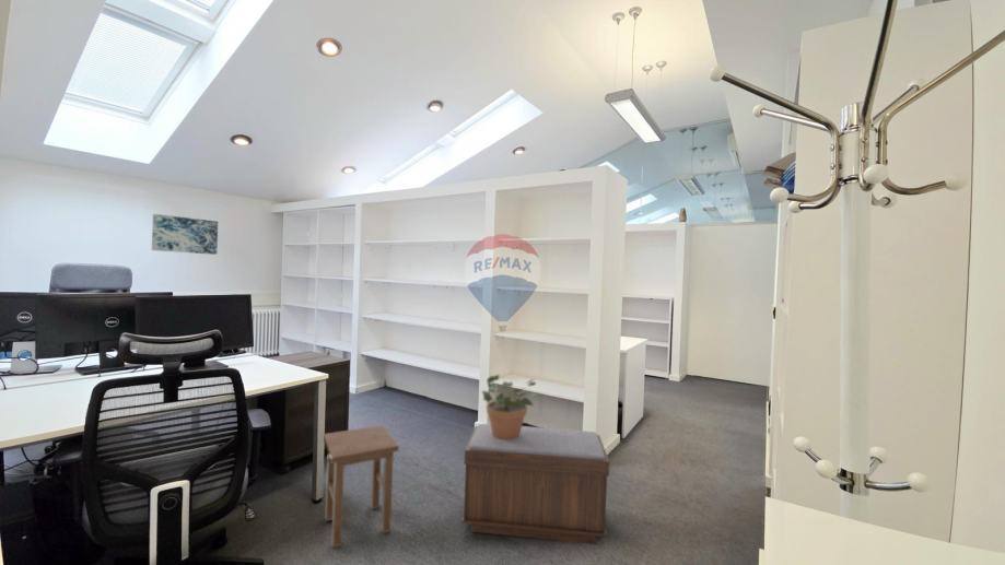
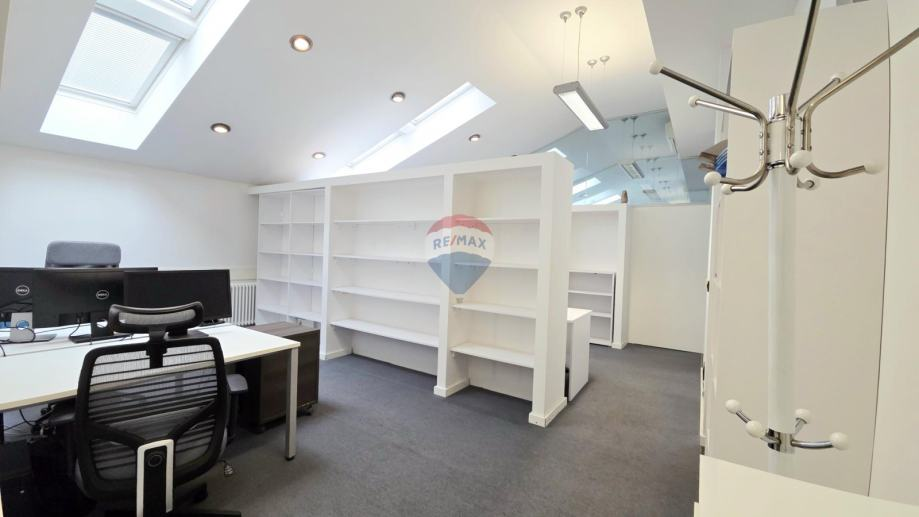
- wall art (186, 235)
- bench (535, 478)
- stool (372, 482)
- potted plant (511, 405)
